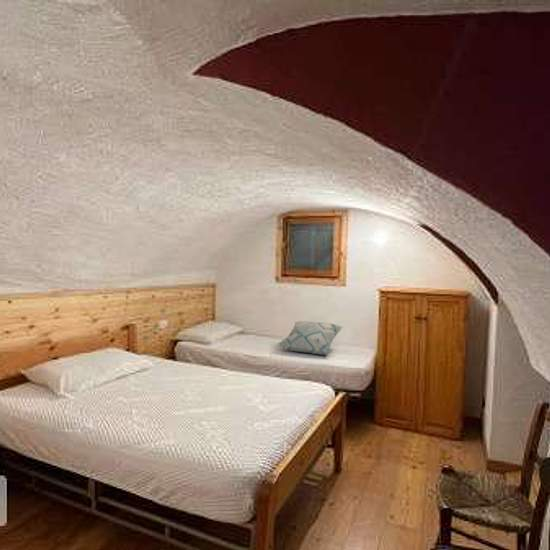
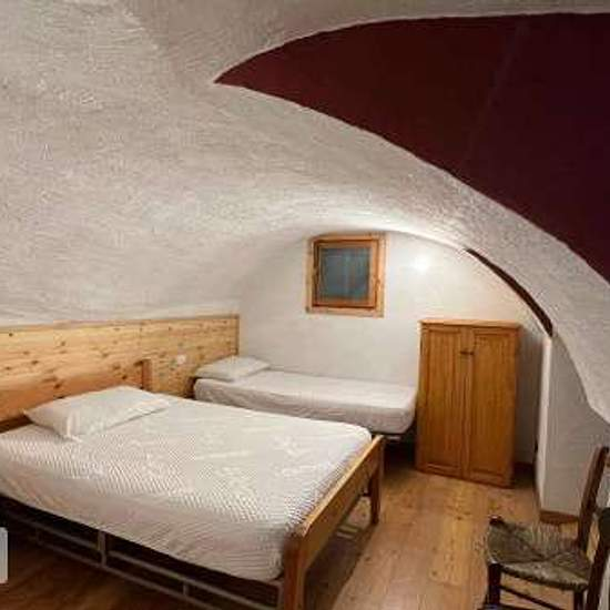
- decorative pillow (311, 337)
